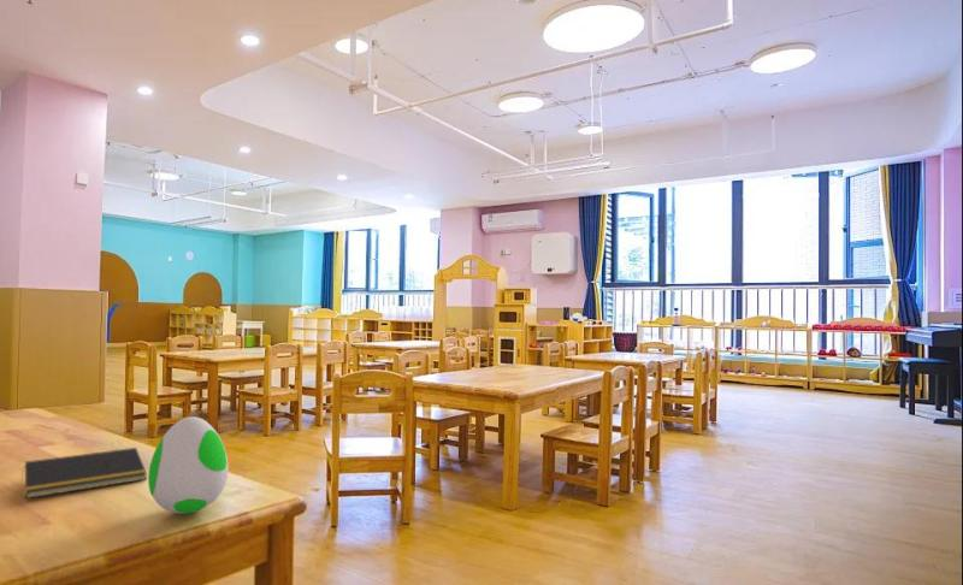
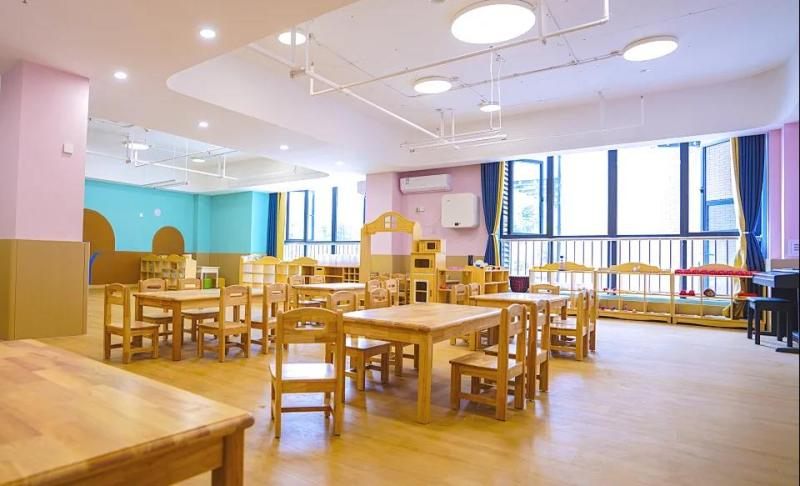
- notepad (85, 469)
- decorative egg (189, 463)
